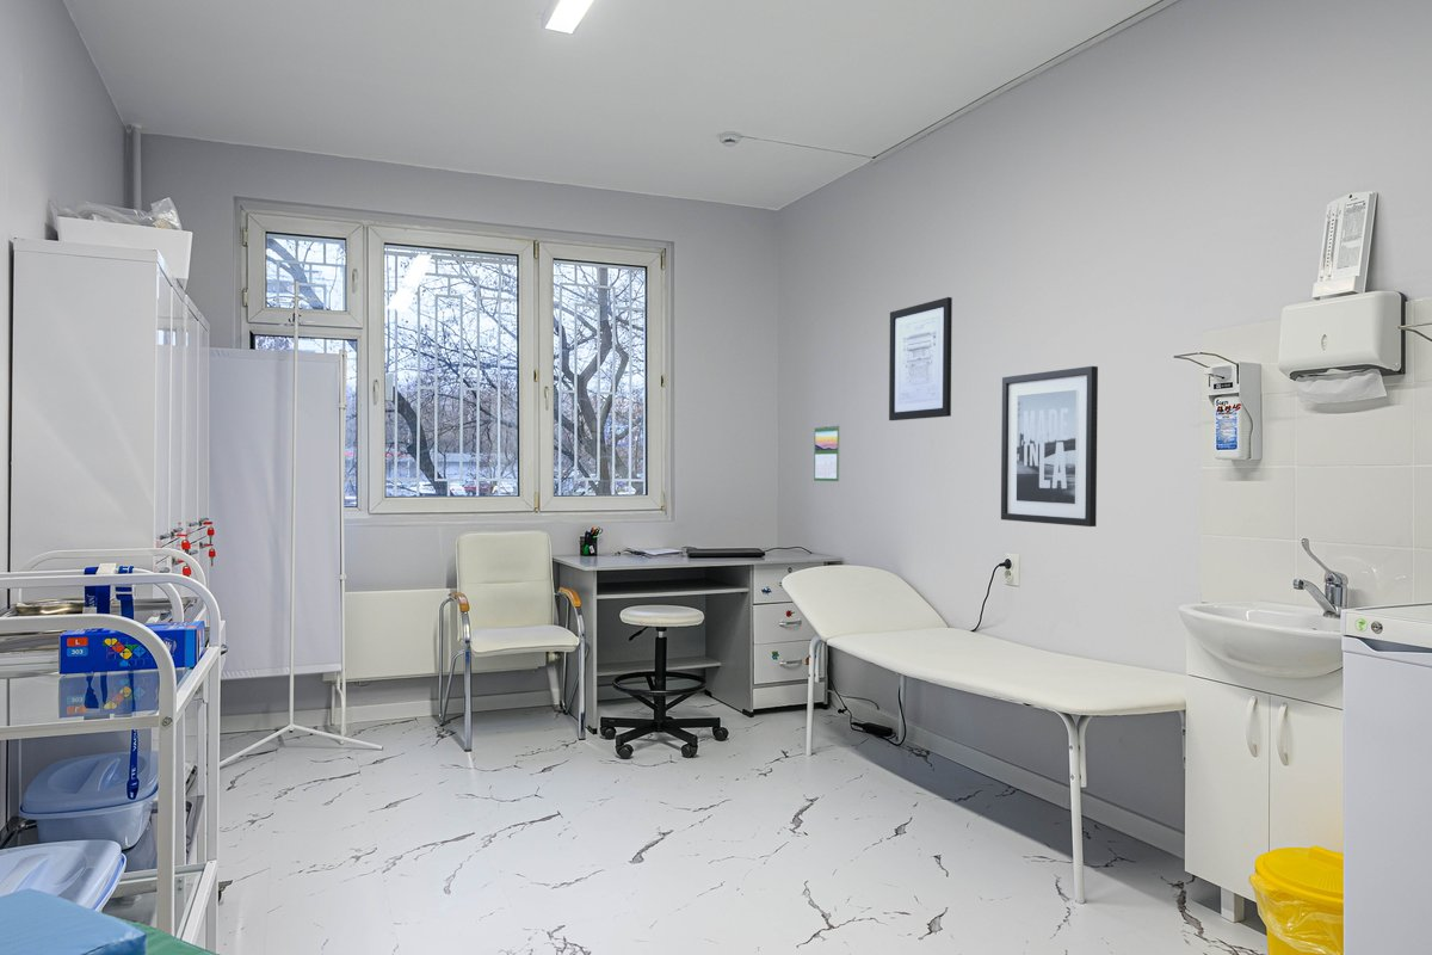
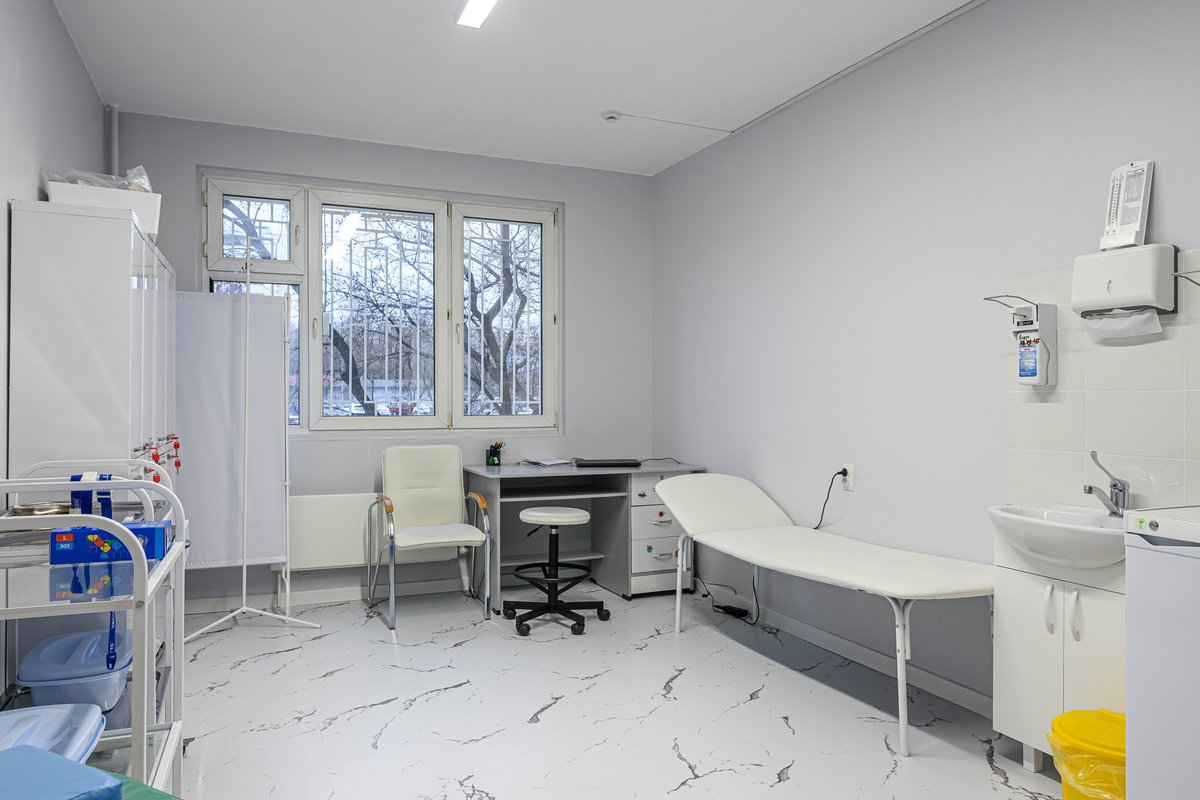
- wall art (919, 362)
- wall art (1045, 448)
- calendar (826, 452)
